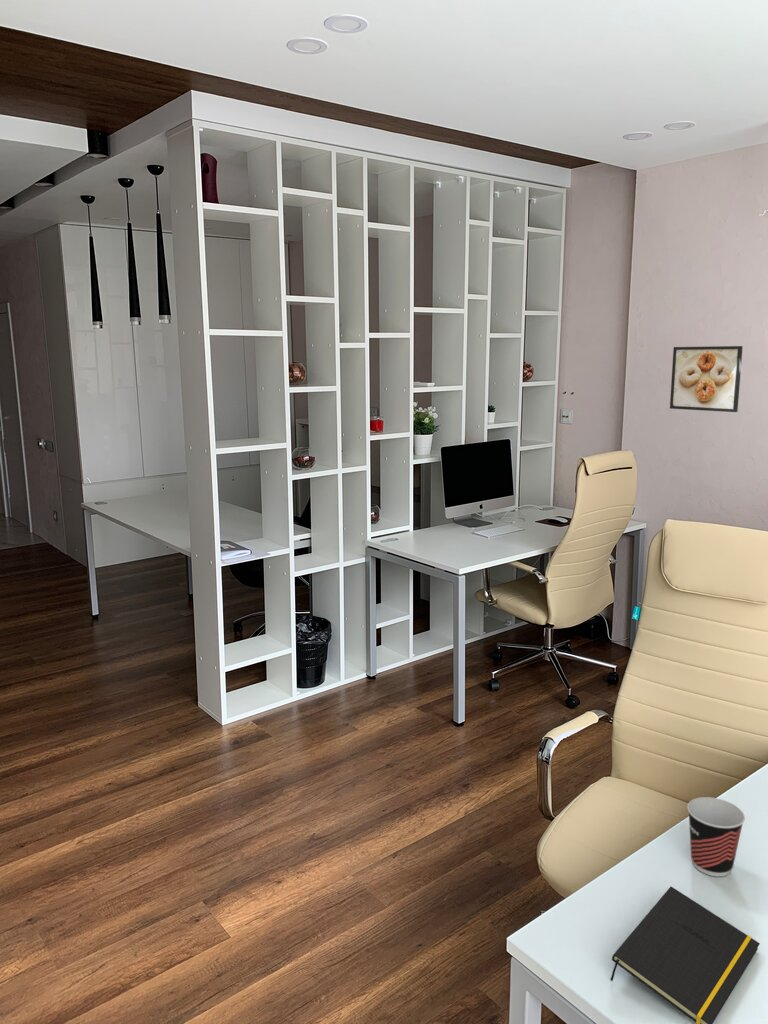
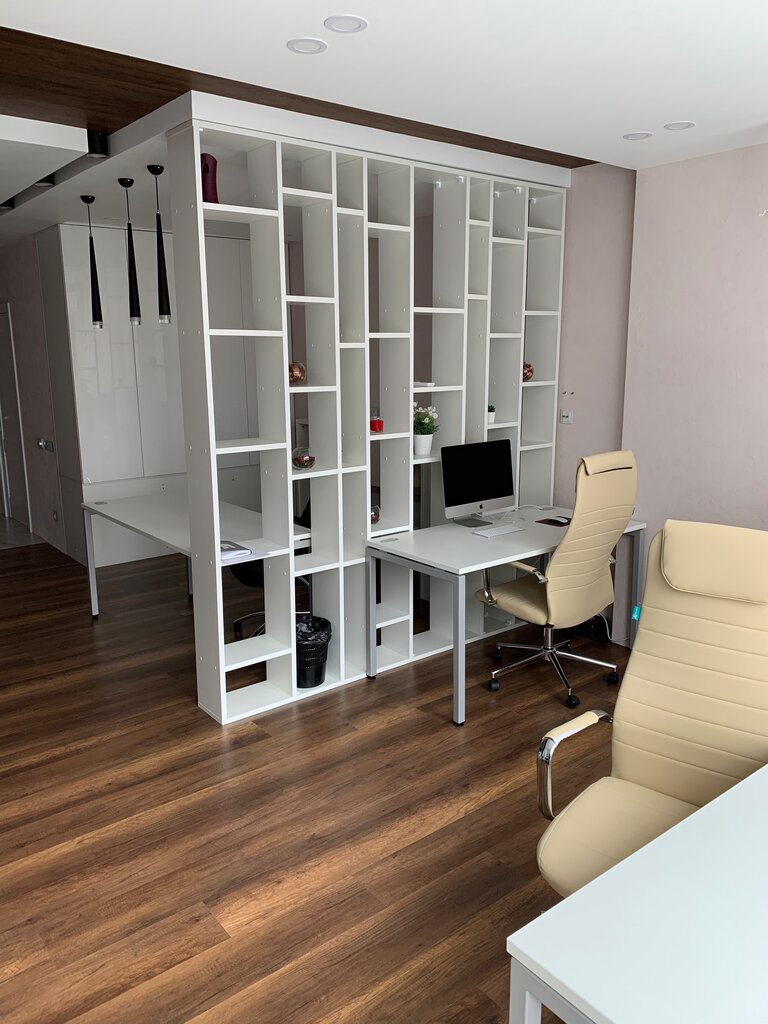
- notepad (687, 951)
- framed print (704, 378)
- cup (713, 838)
